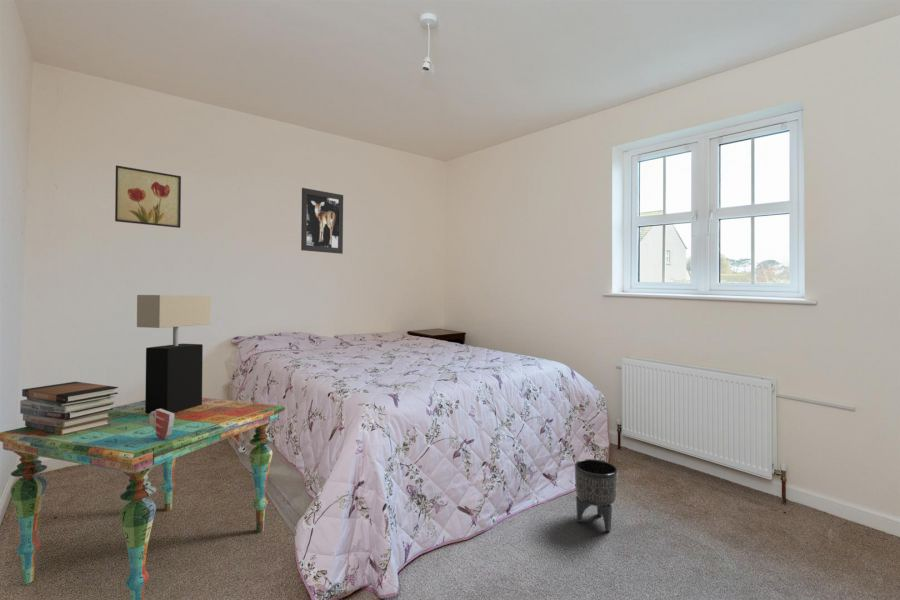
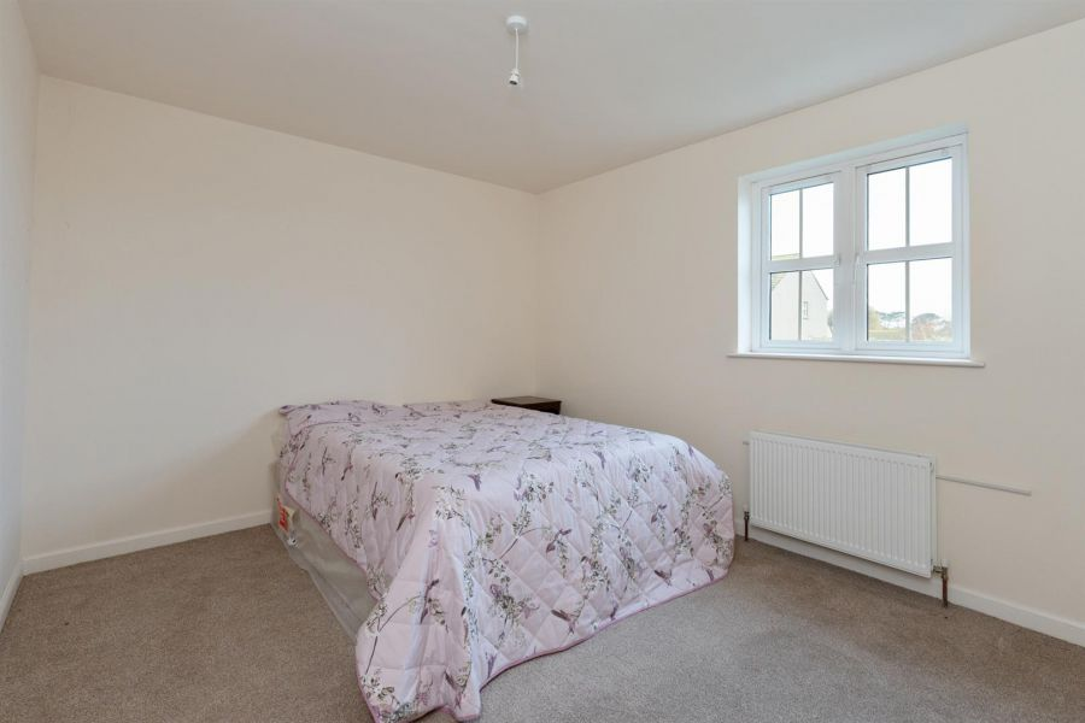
- table lamp (175, 351)
- planter (595, 494)
- book stack (69, 406)
- mug (160, 423)
- side table (154, 487)
- wall art (322, 221)
- wall art (149, 198)
